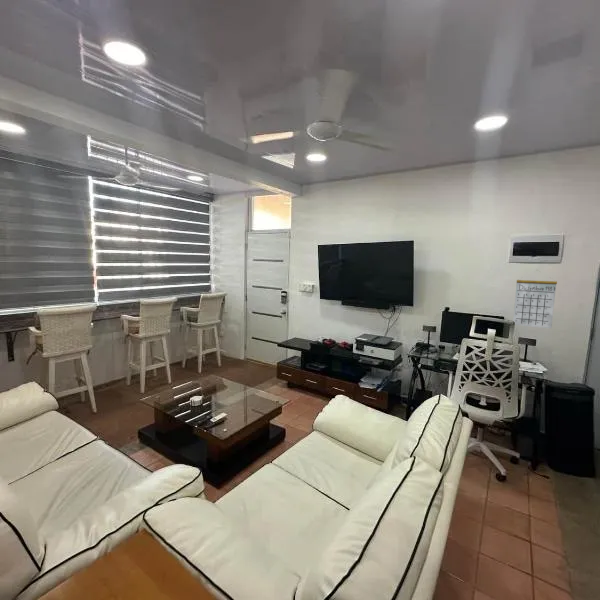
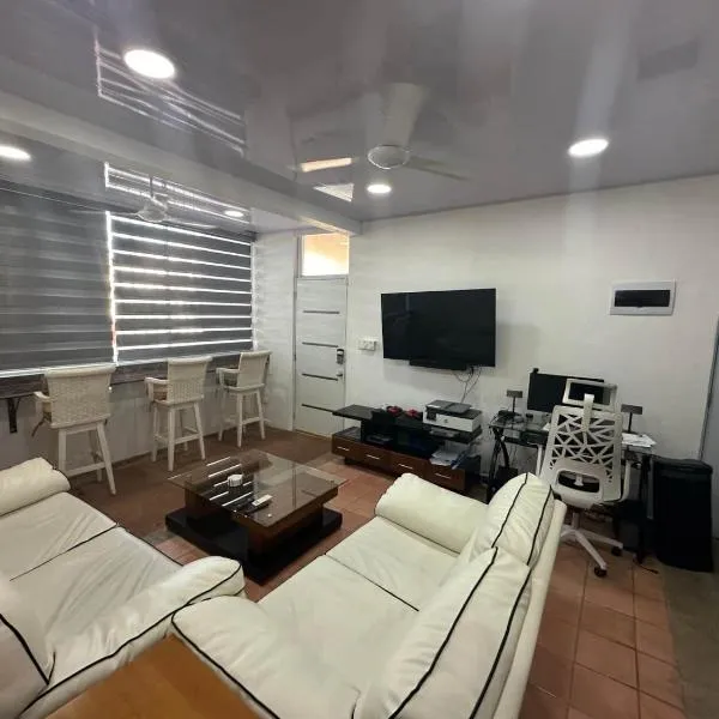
- calendar (534, 298)
